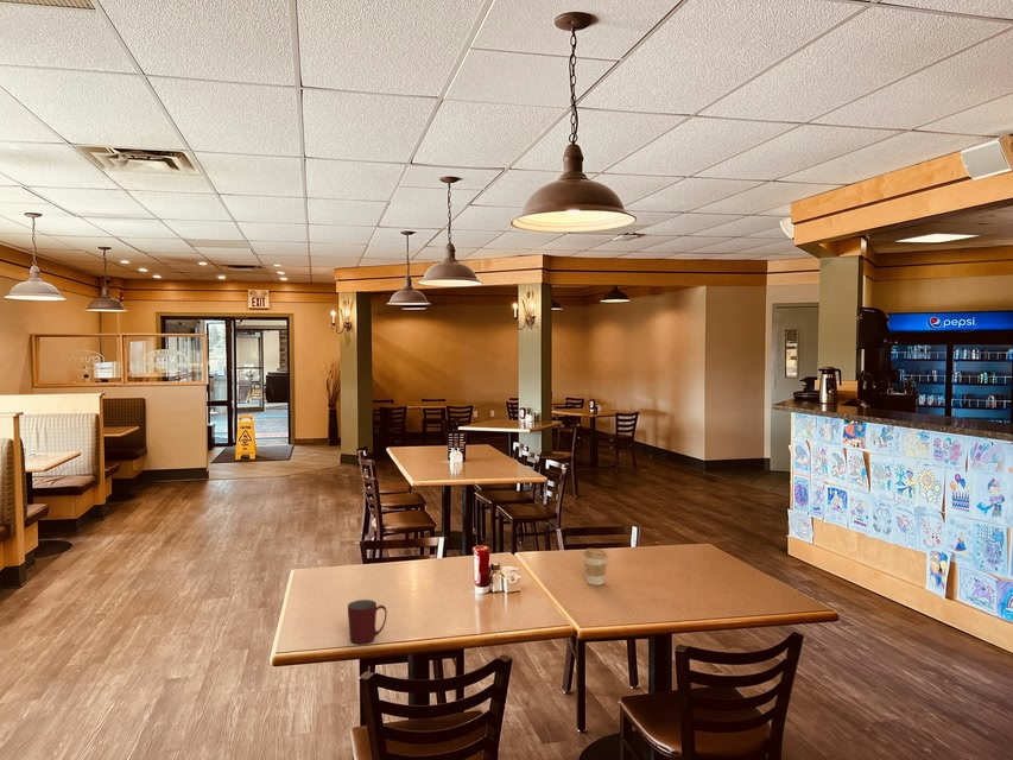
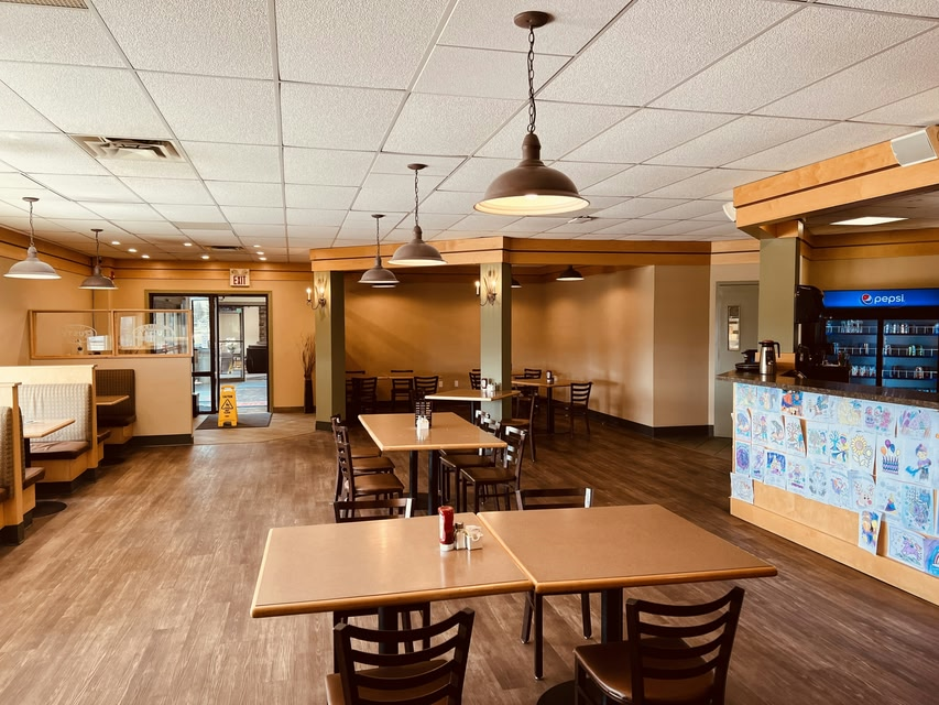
- coffee cup (595, 565)
- mug (367, 621)
